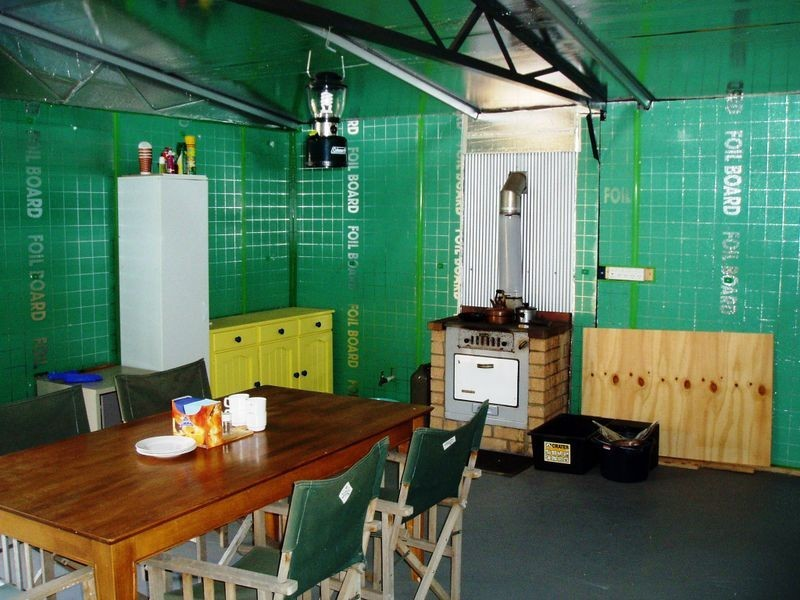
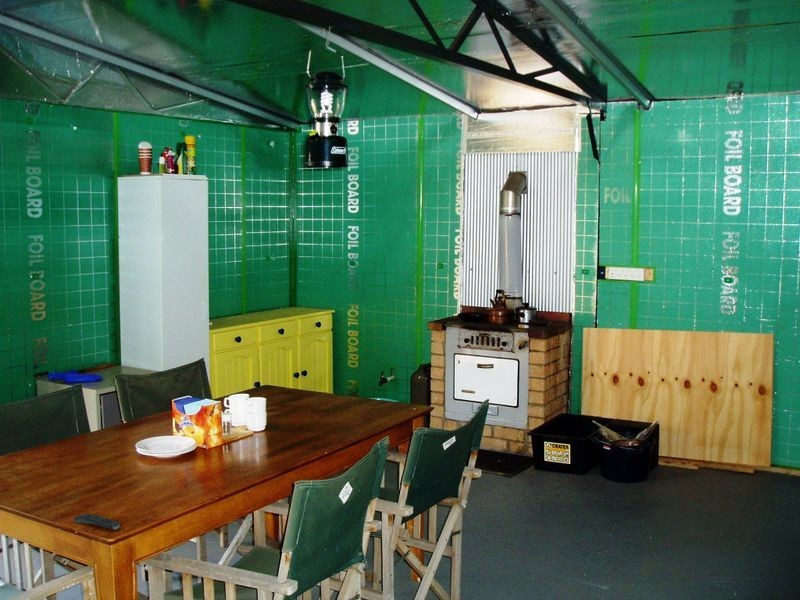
+ remote control (98, 521)
